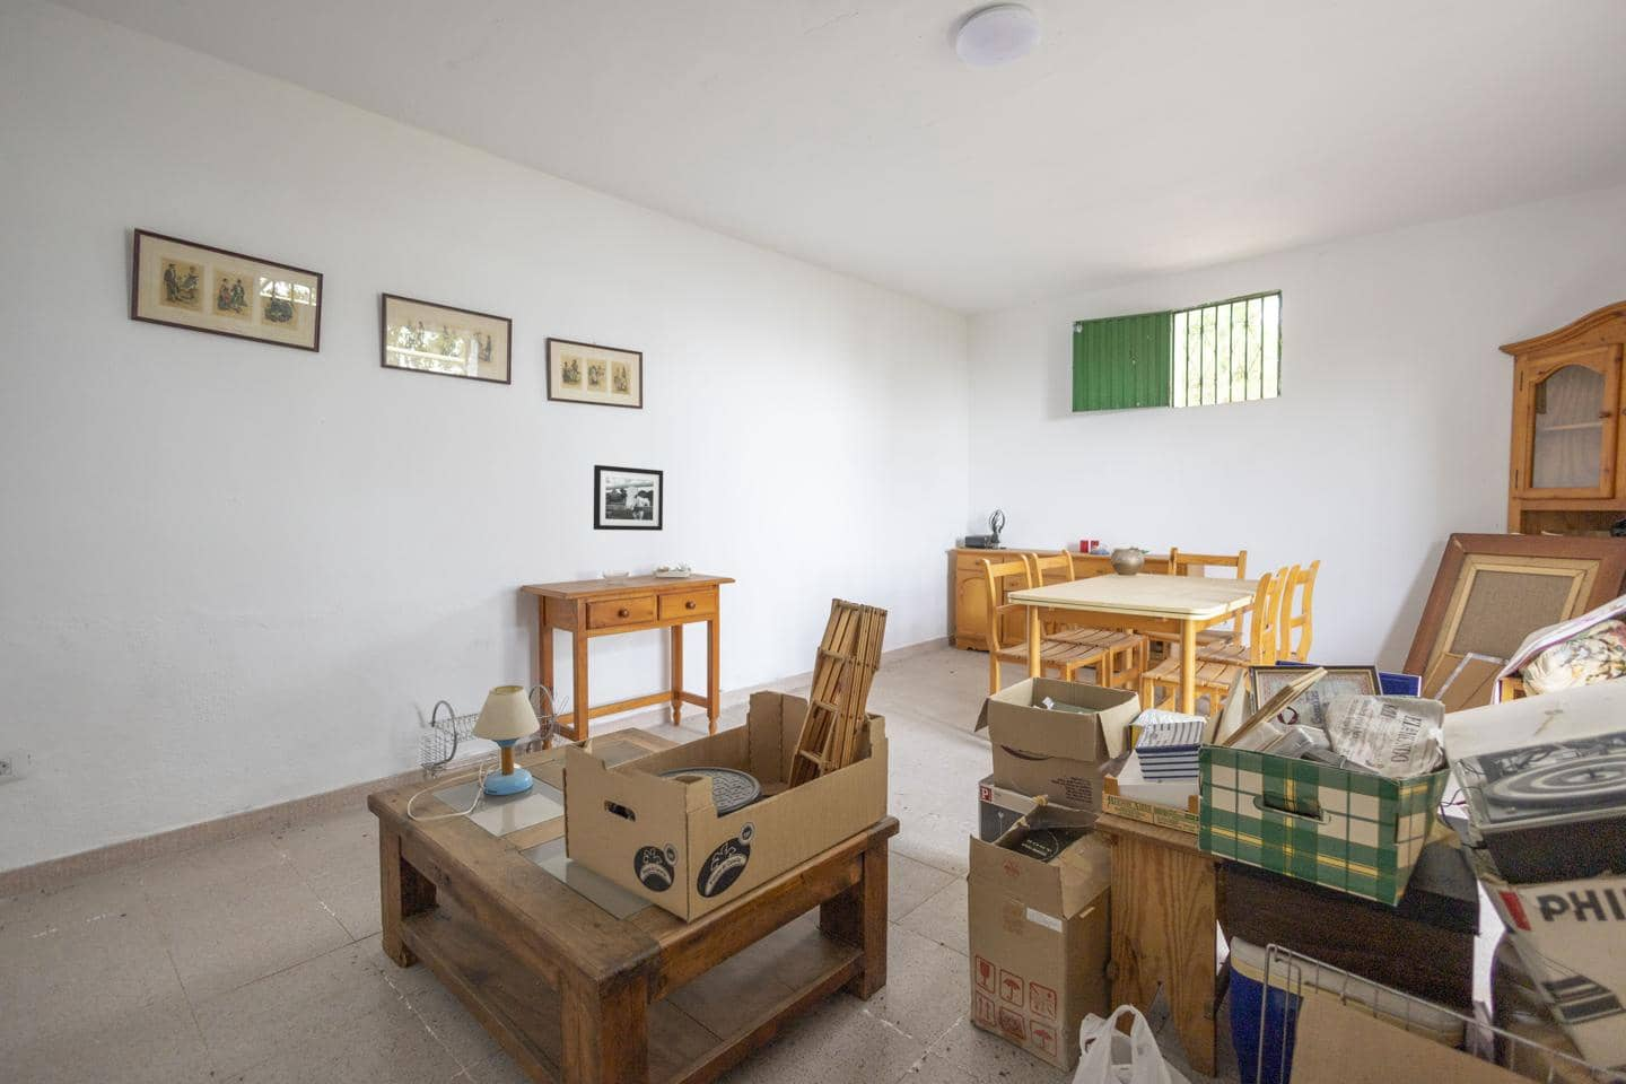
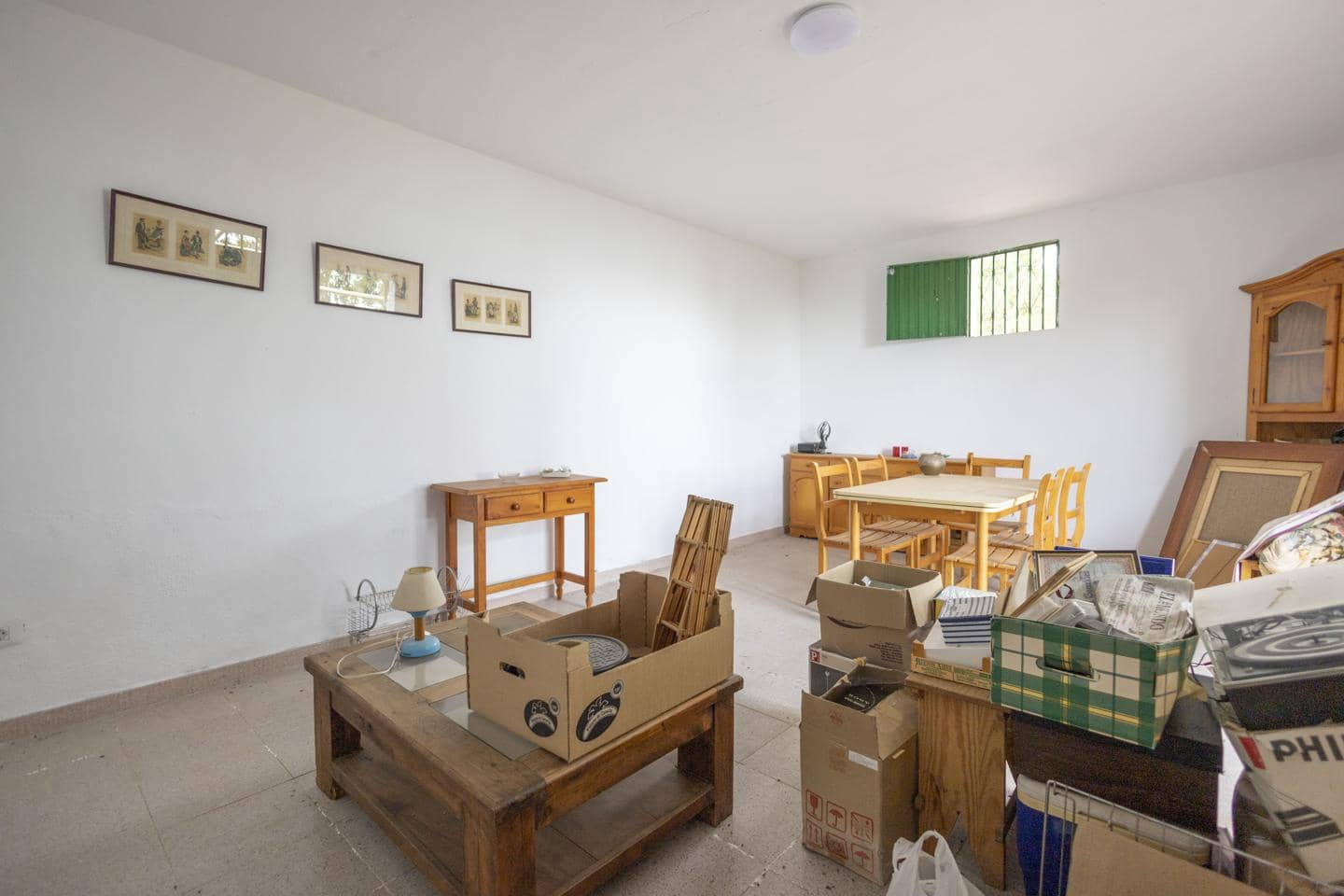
- picture frame (629, 498)
